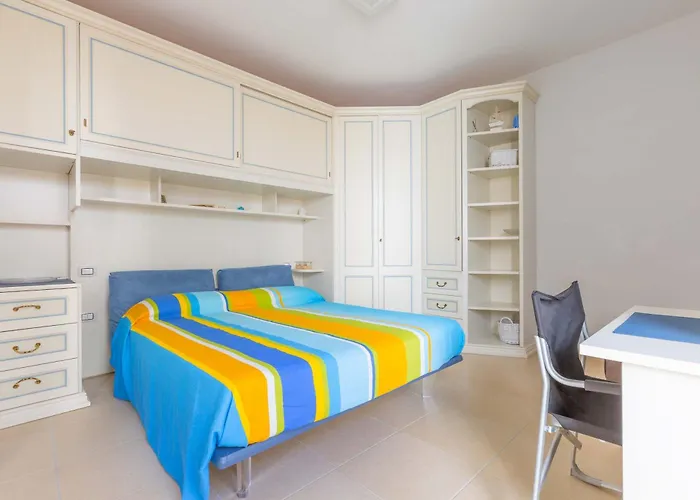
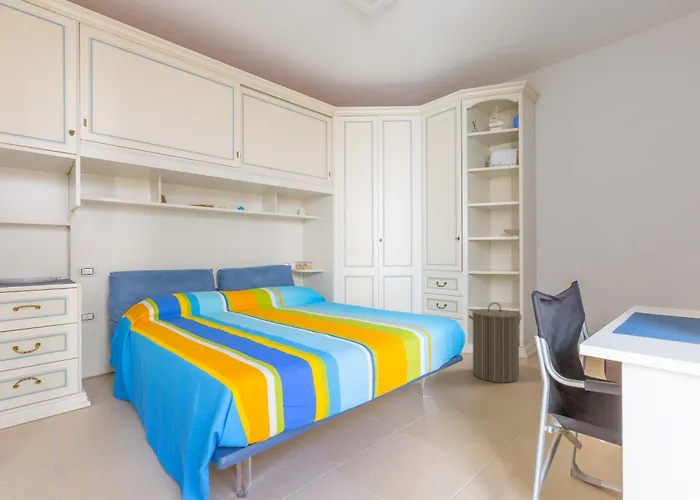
+ laundry hamper (495, 338)
